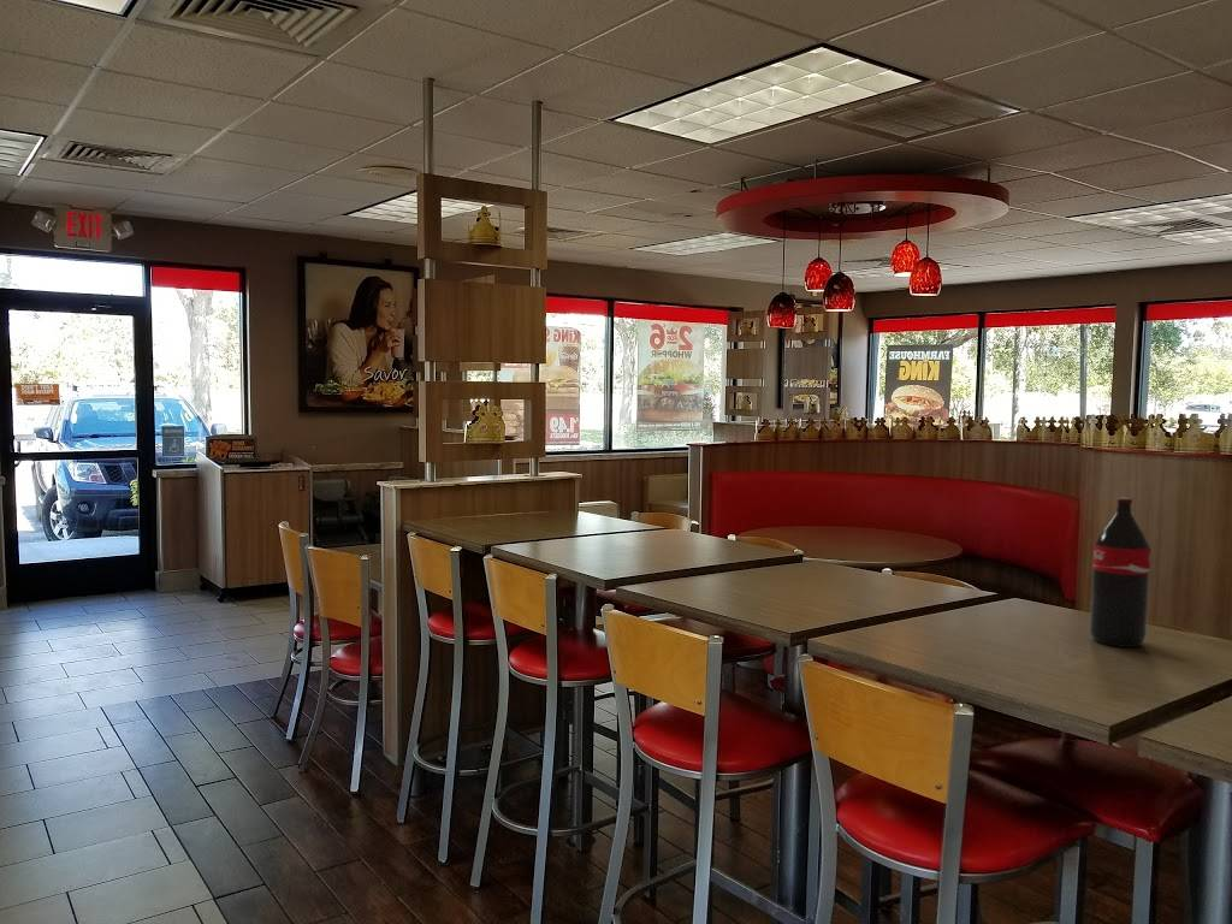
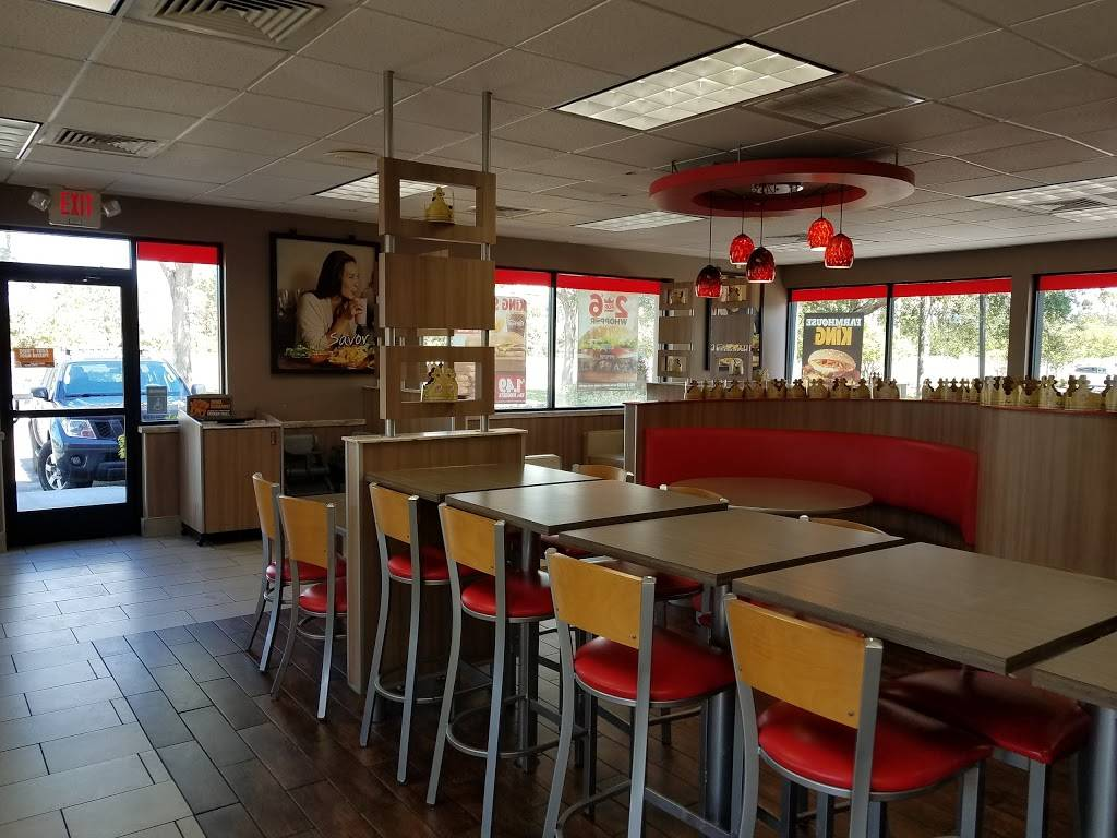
- soda bottle (1120, 570)
